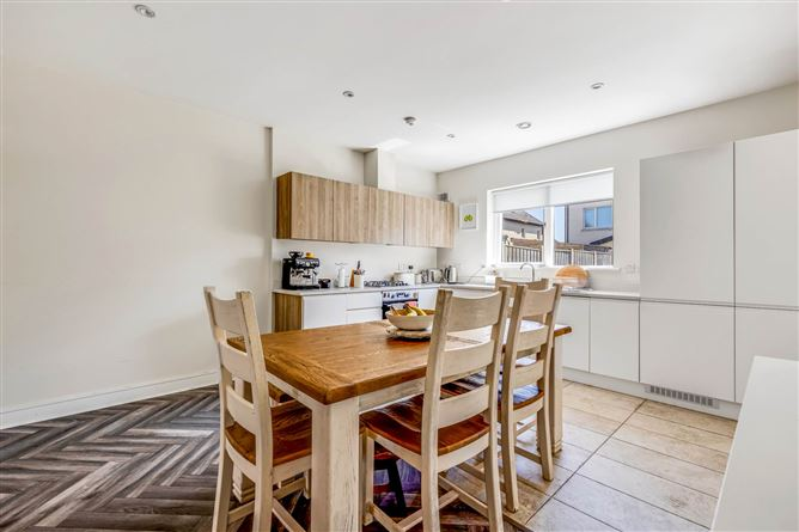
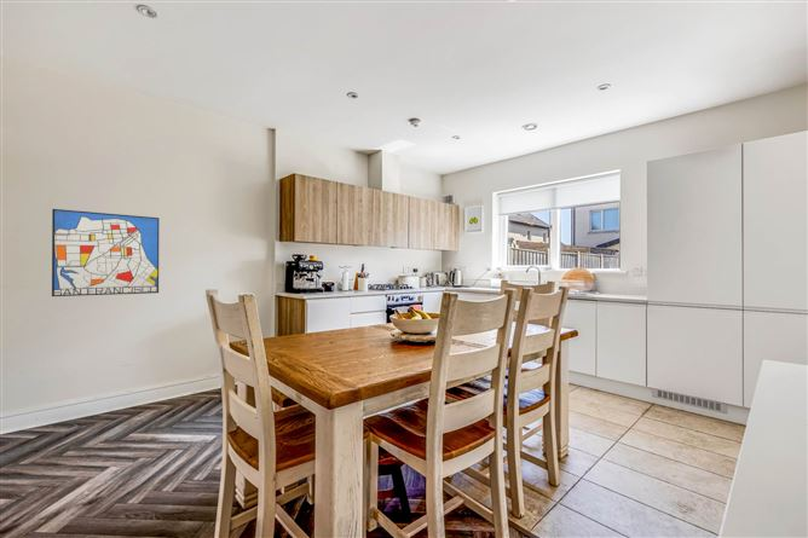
+ wall art (109, 254)
